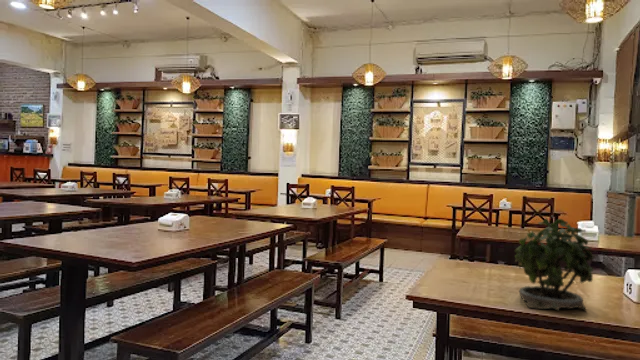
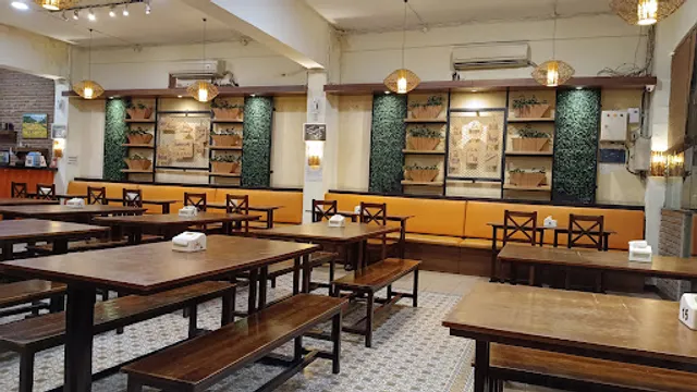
- potted plant (552, 257)
